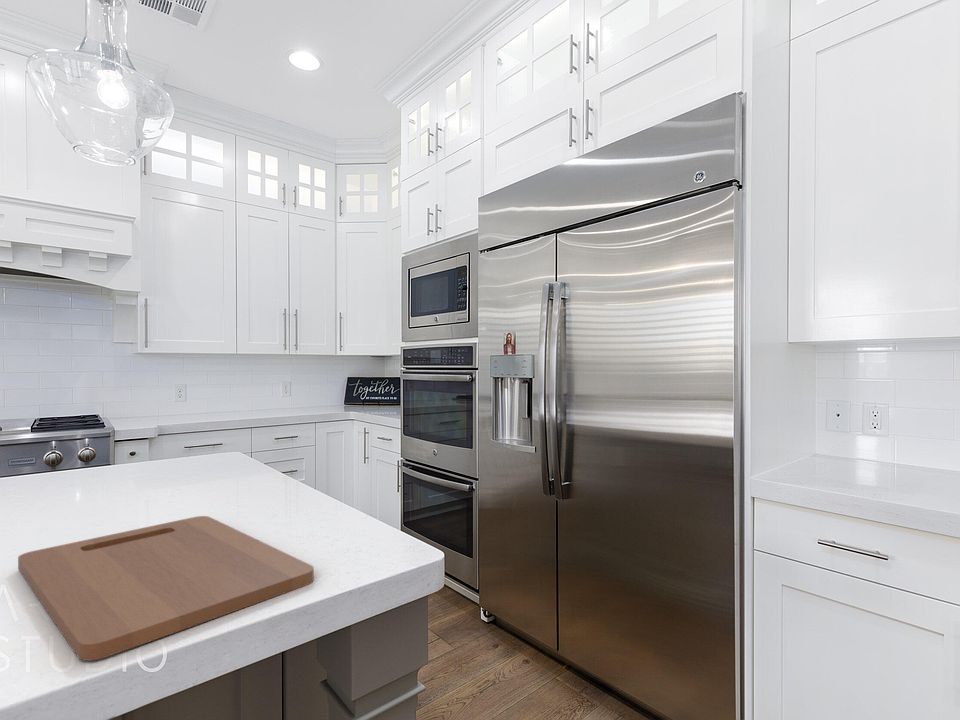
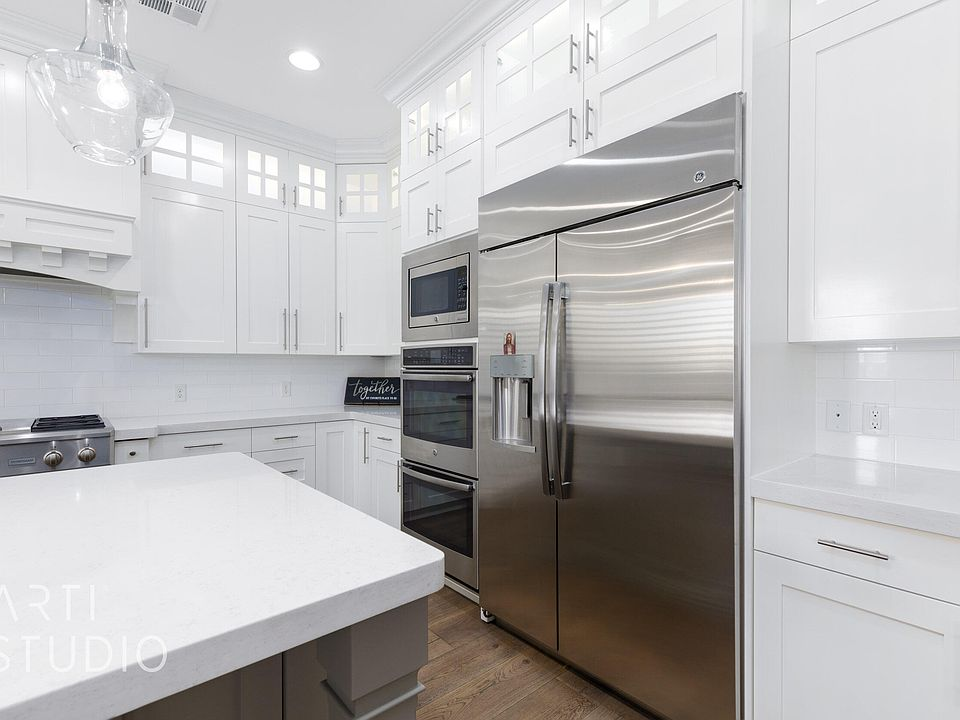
- cutting board (162, 567)
